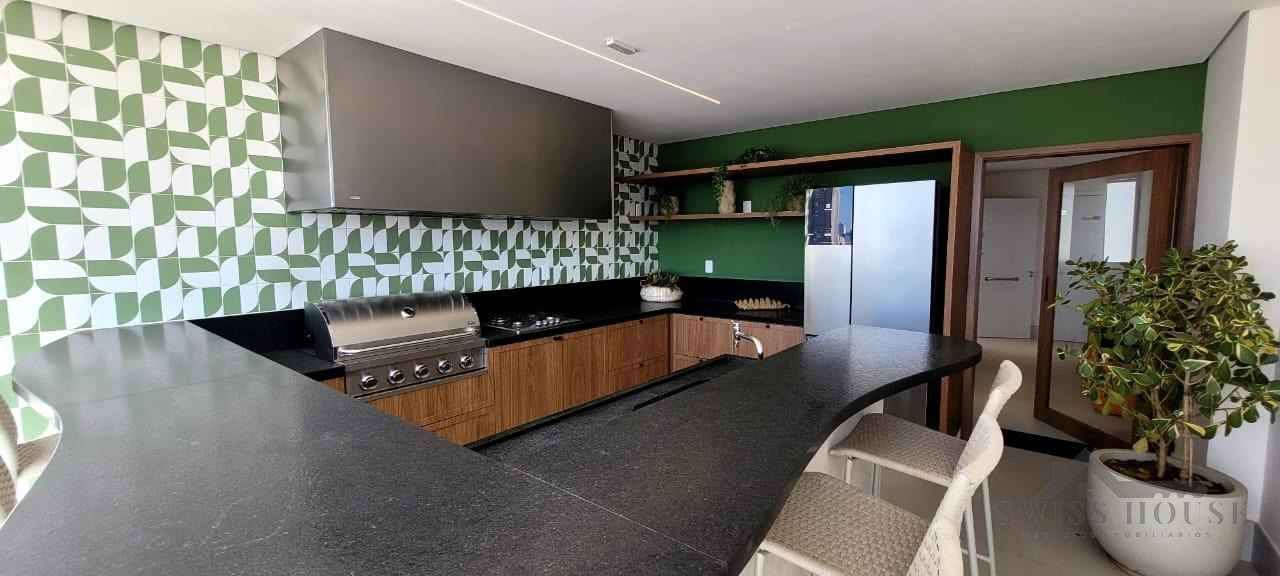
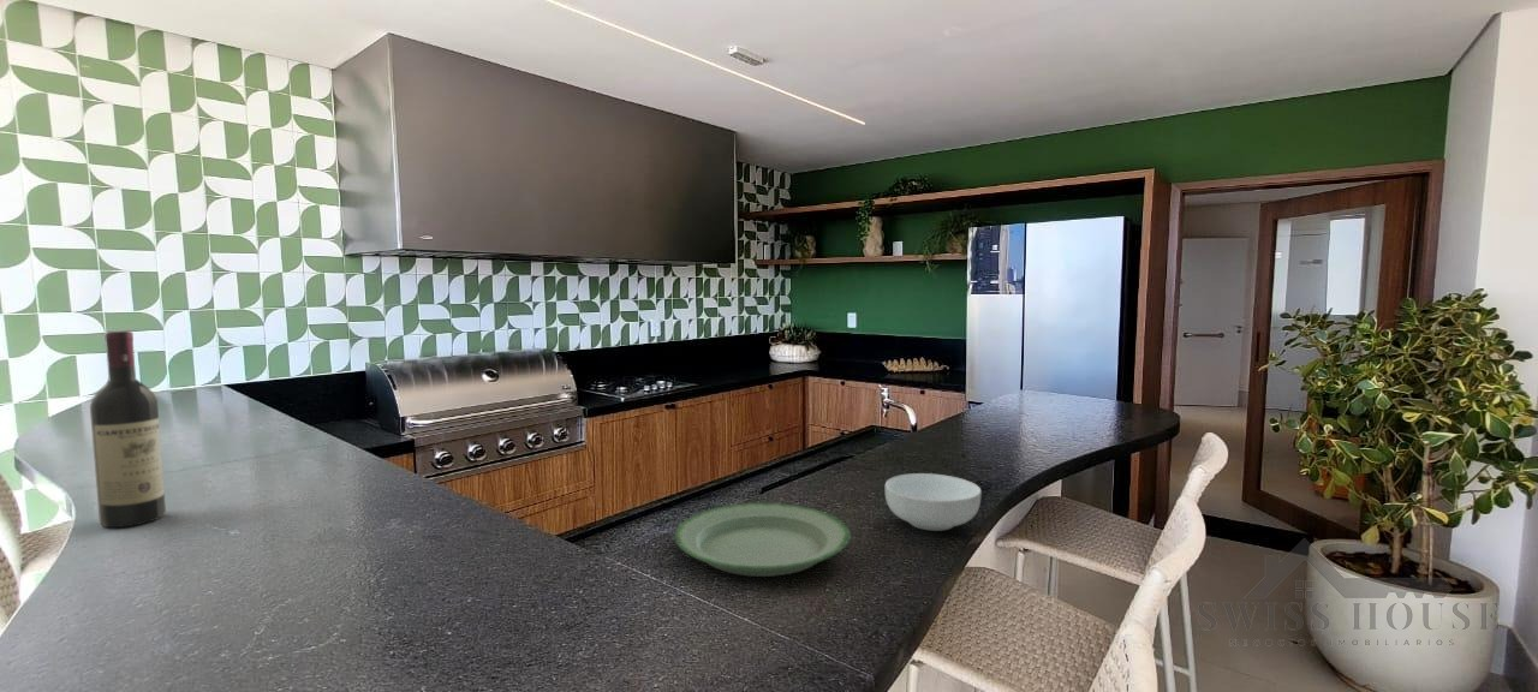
+ cereal bowl (931, 503)
+ wine bottle (126, 425)
+ plate (762, 539)
